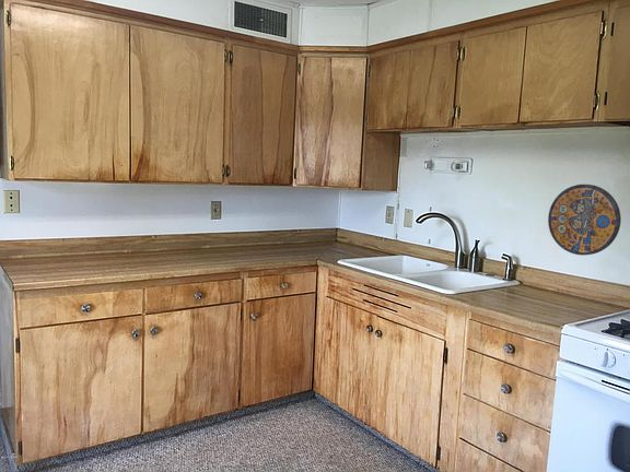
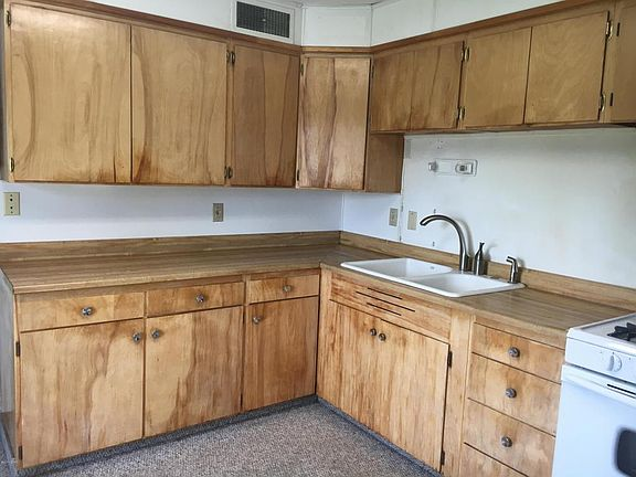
- manhole cover (582, 220)
